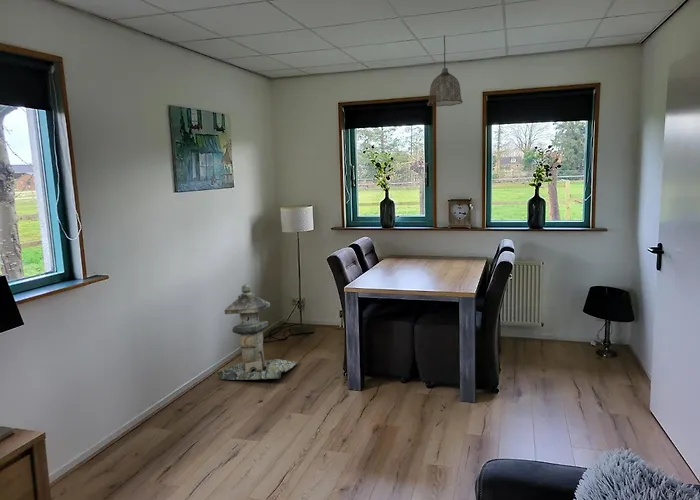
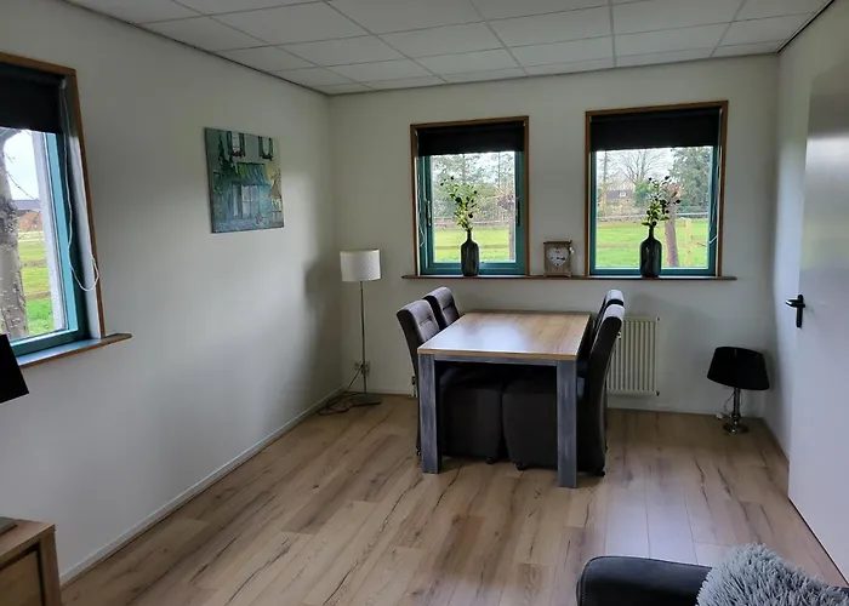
- lantern (256, 329)
- pendant lamp (444, 70)
